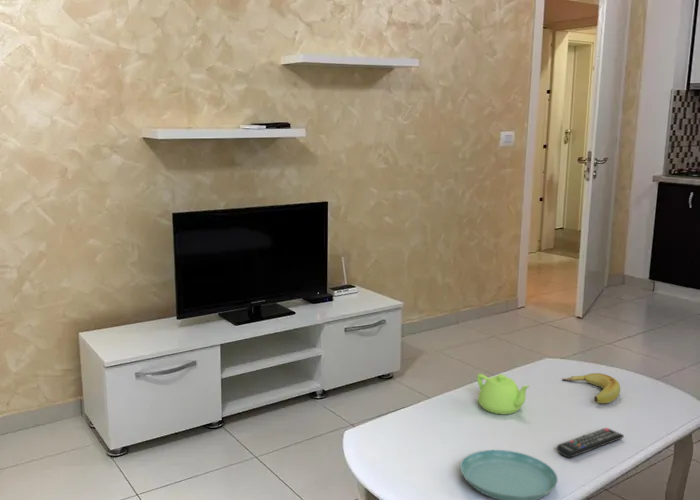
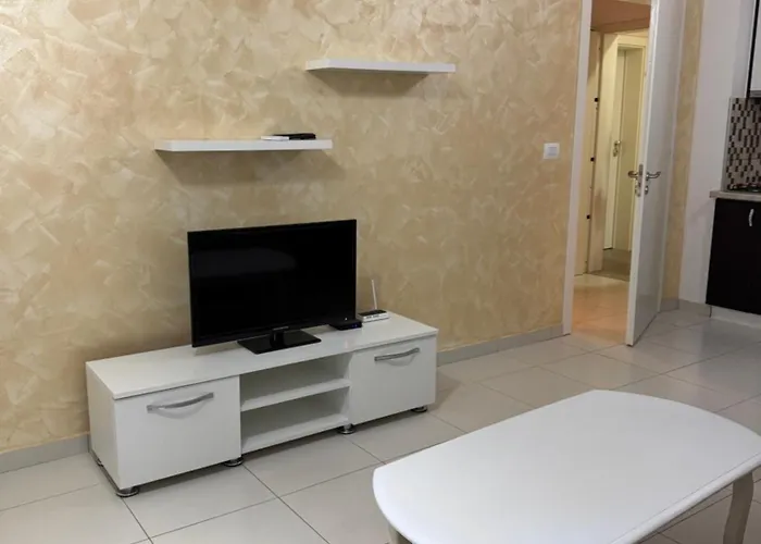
- remote control (590, 442)
- banana (590, 382)
- teapot (502, 391)
- saucer (507, 476)
